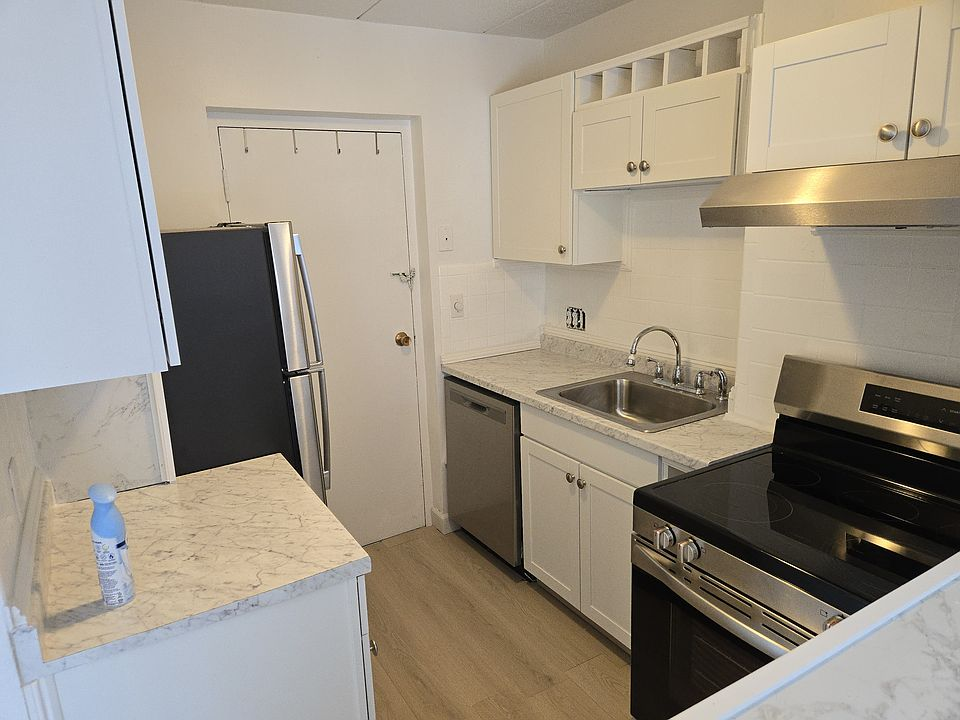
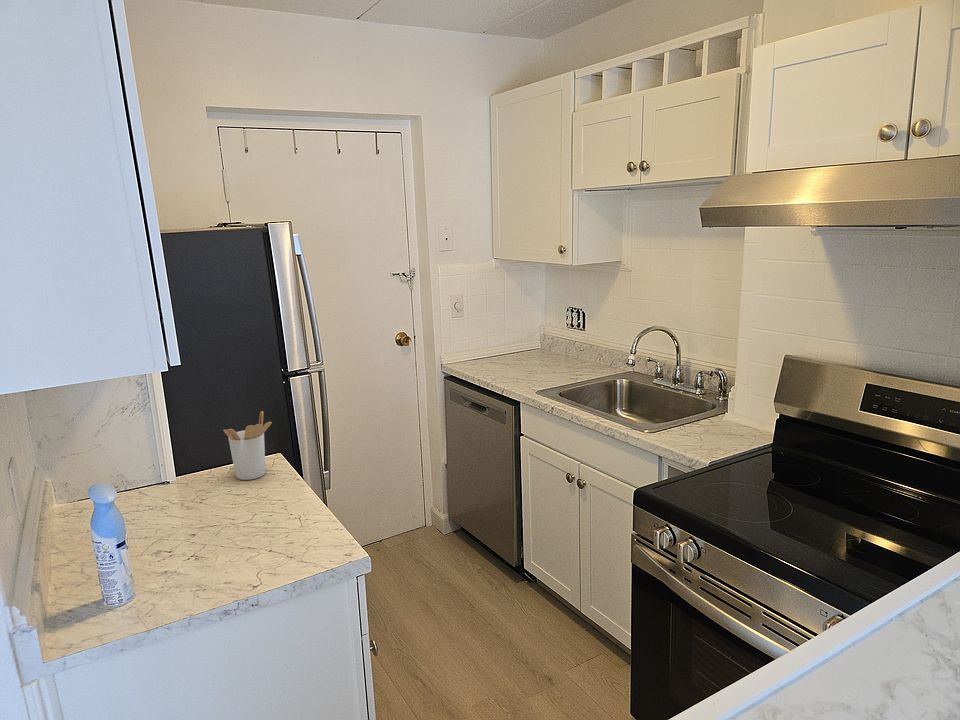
+ utensil holder (252, 446)
